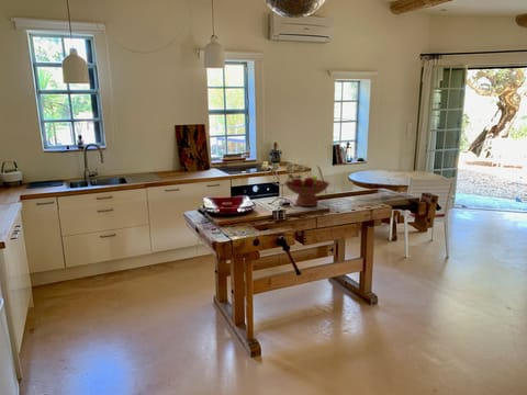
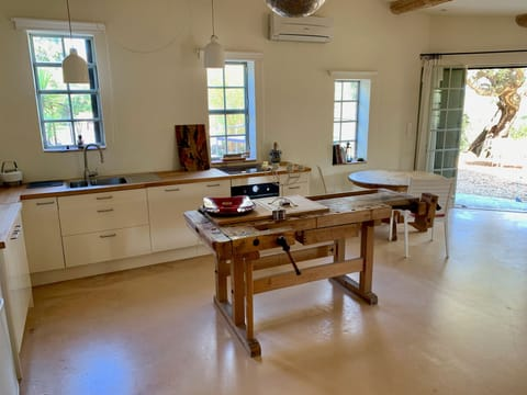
- fruit bowl (306, 189)
